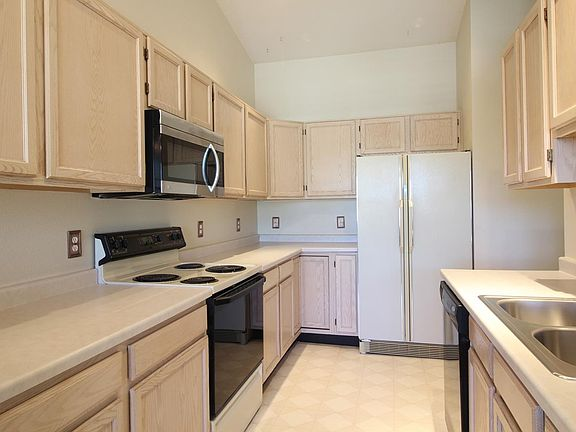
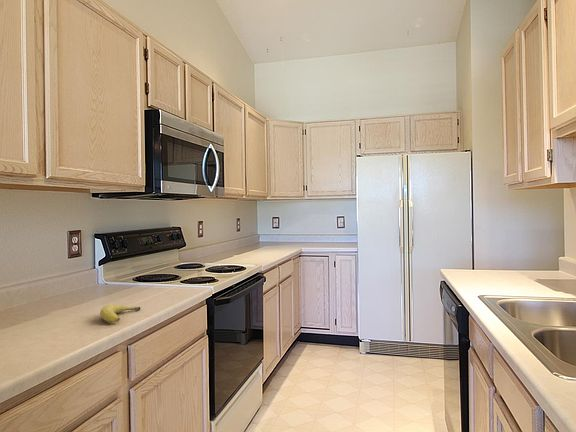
+ fruit (117, 310)
